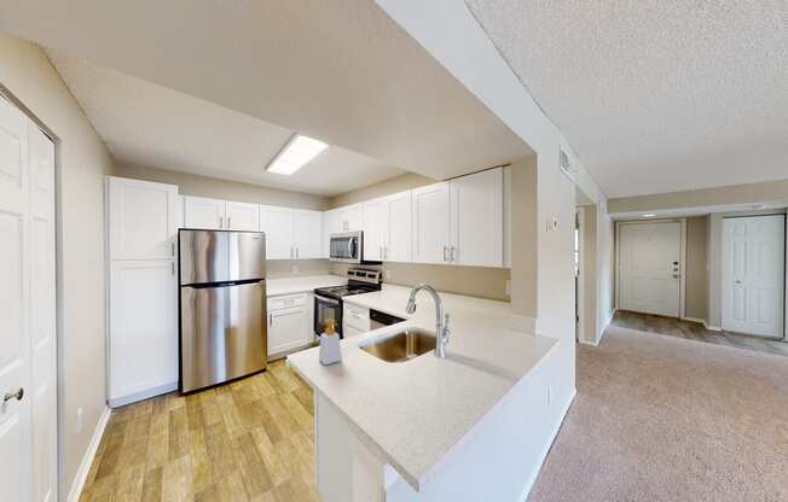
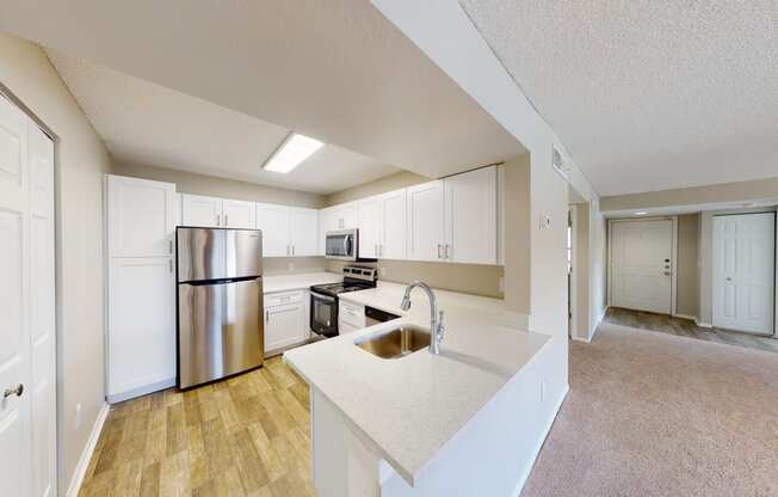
- soap bottle (331, 340)
